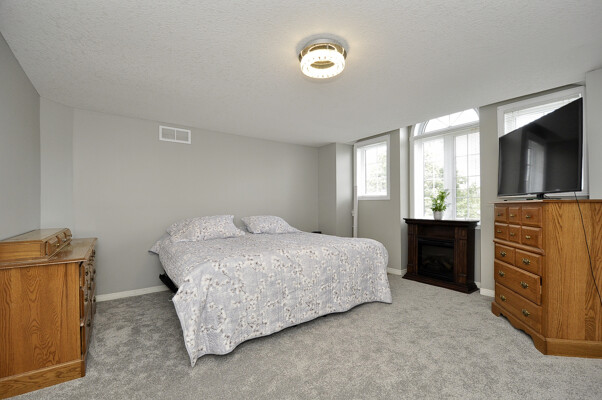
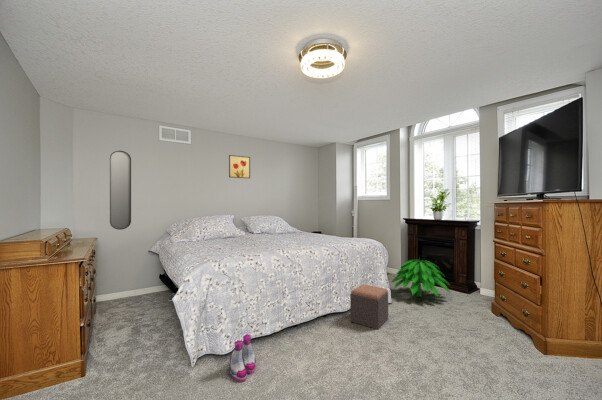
+ wall art (239, 167)
+ indoor plant (419, 275)
+ boots (243, 354)
+ footstool (369, 304)
+ home mirror (120, 190)
